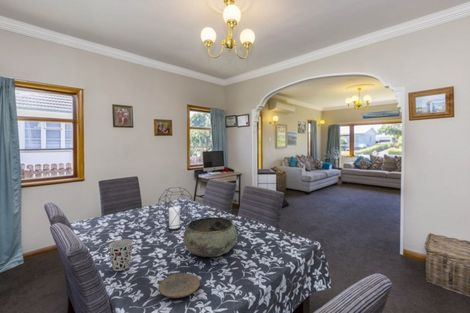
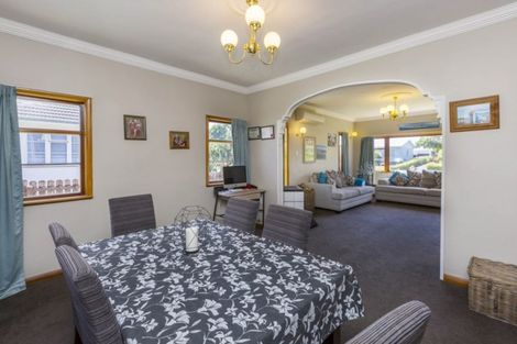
- plate (179, 286)
- bowl (210, 236)
- cup (121, 255)
